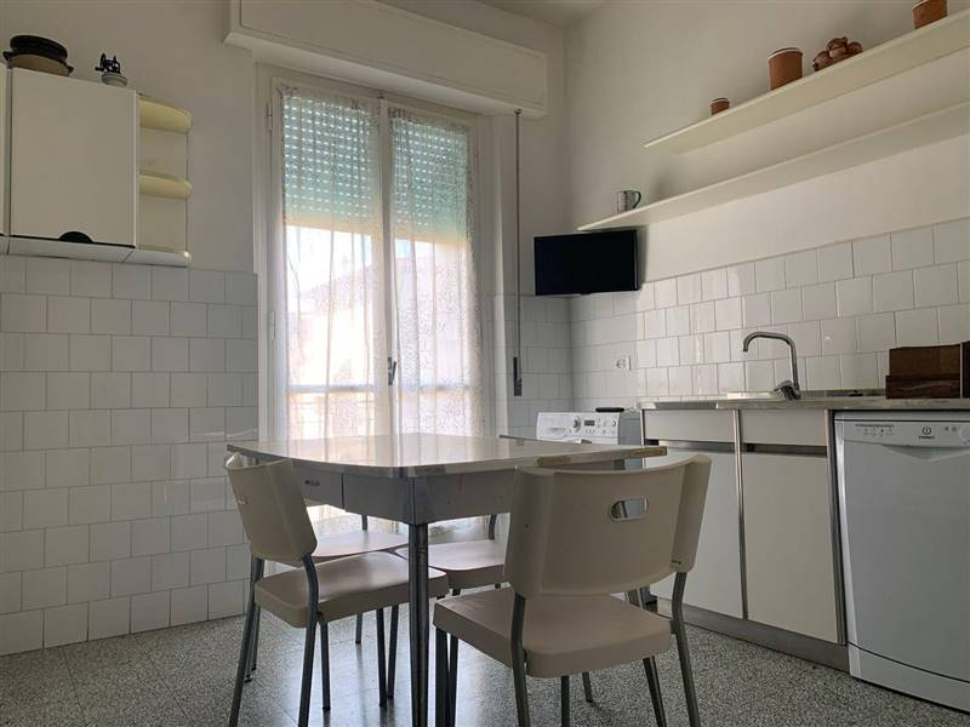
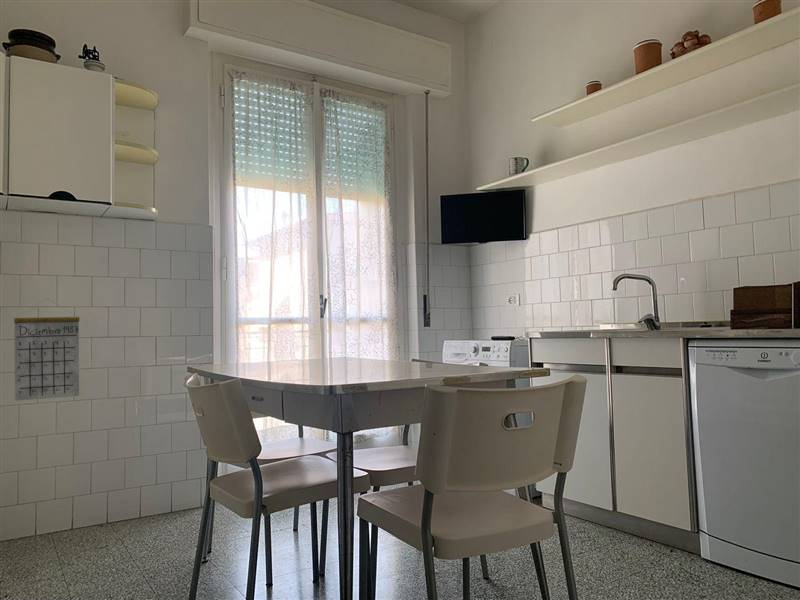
+ calendar (47, 348)
